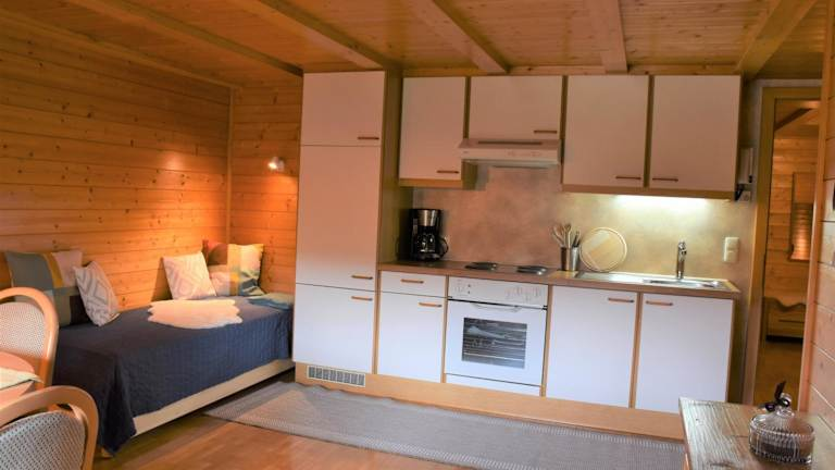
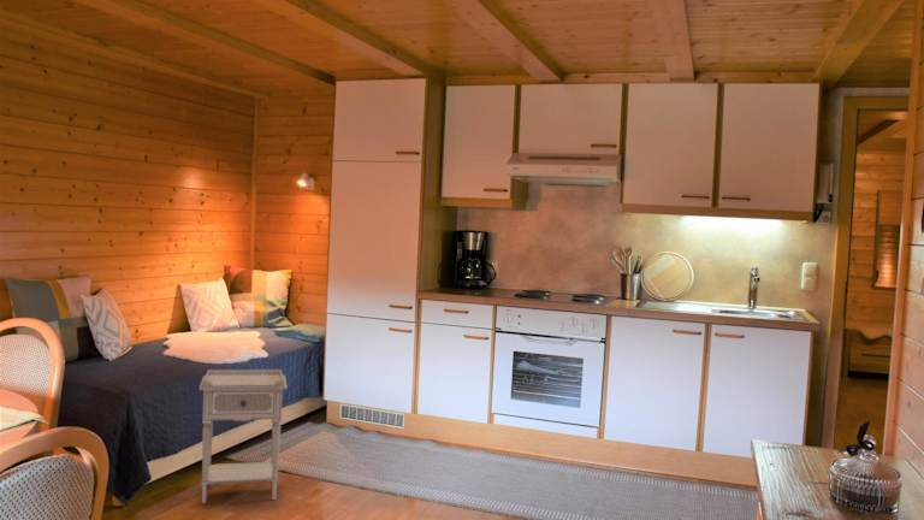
+ nightstand (242, 420)
